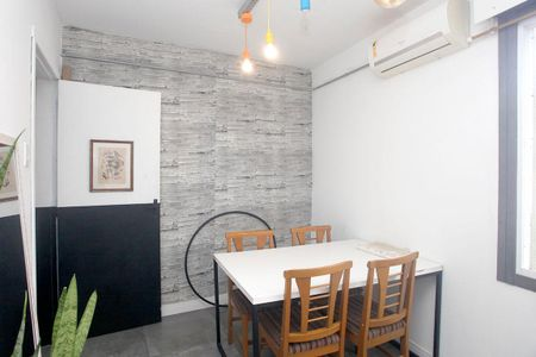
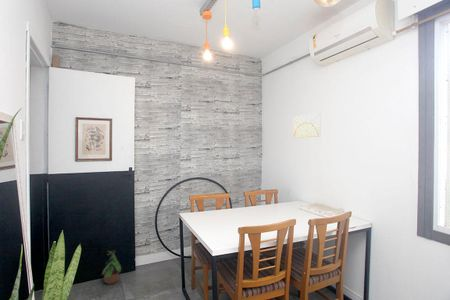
+ wall art (306, 126)
+ potted plant (112, 265)
